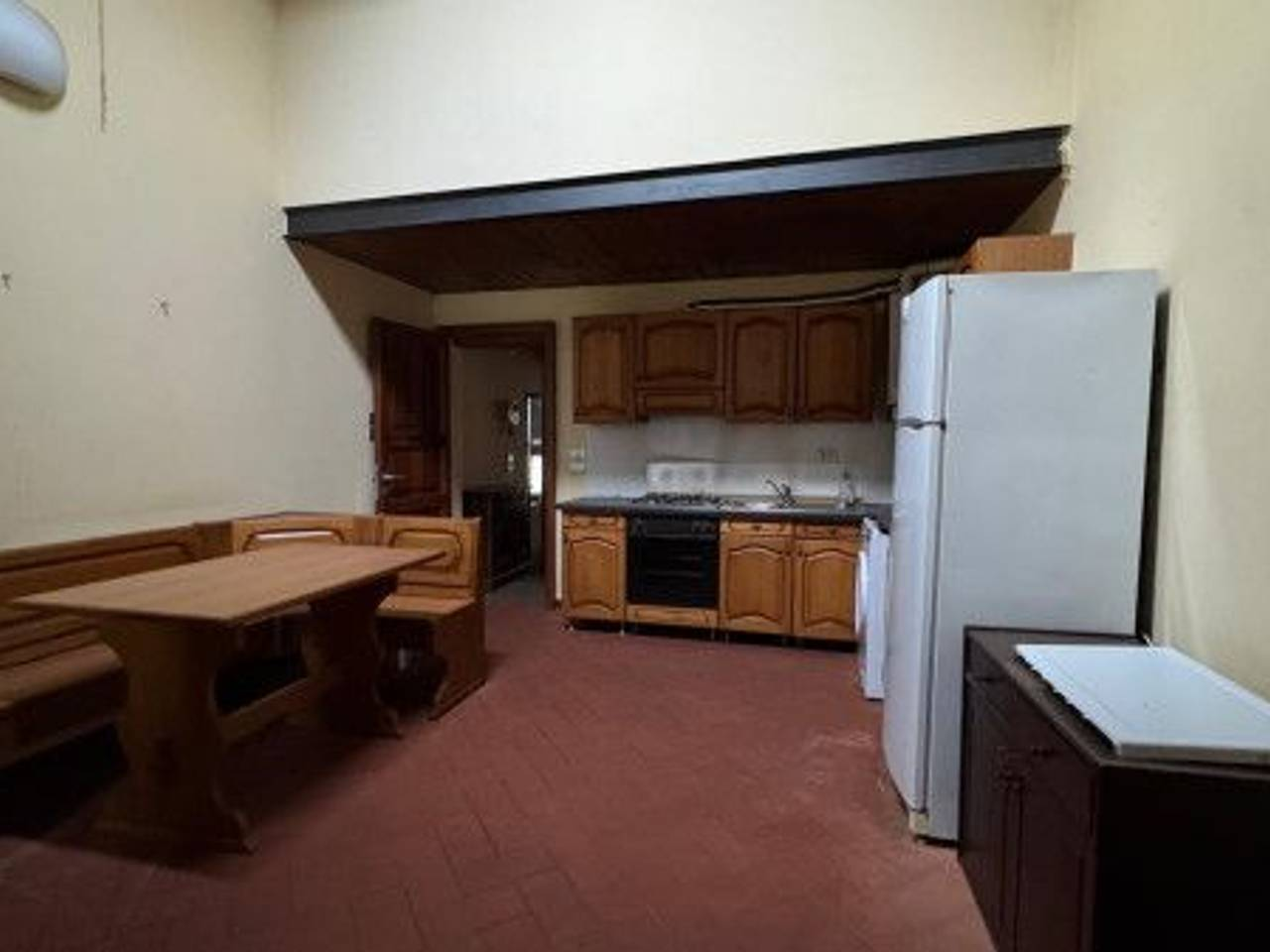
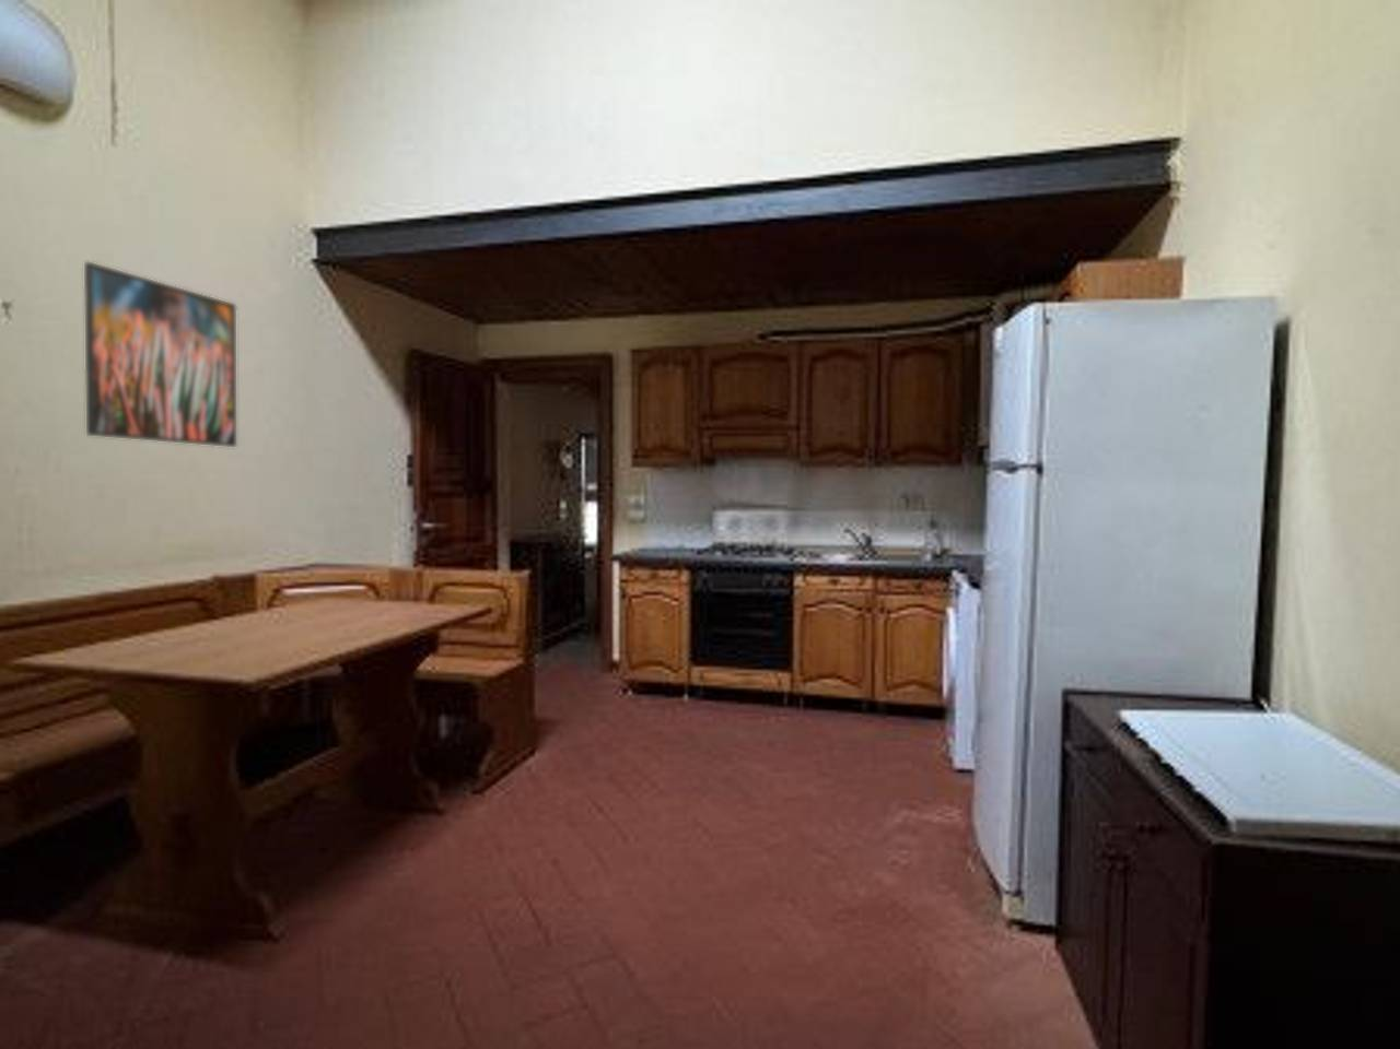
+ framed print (168, 363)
